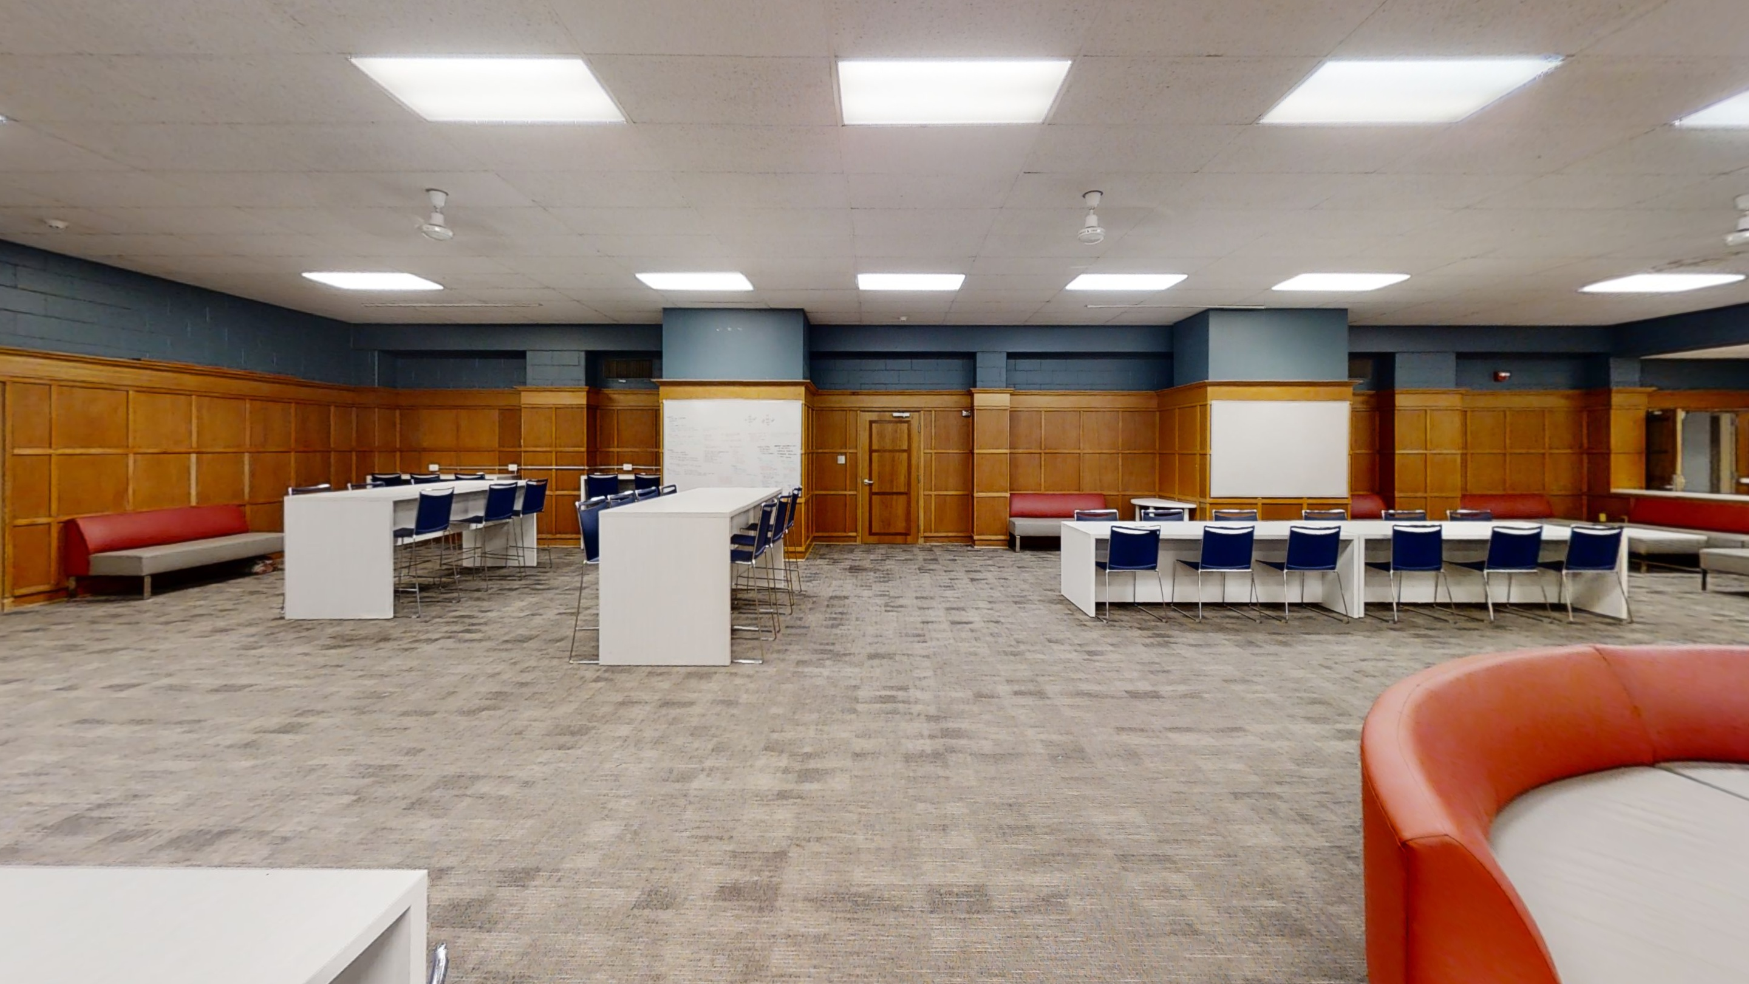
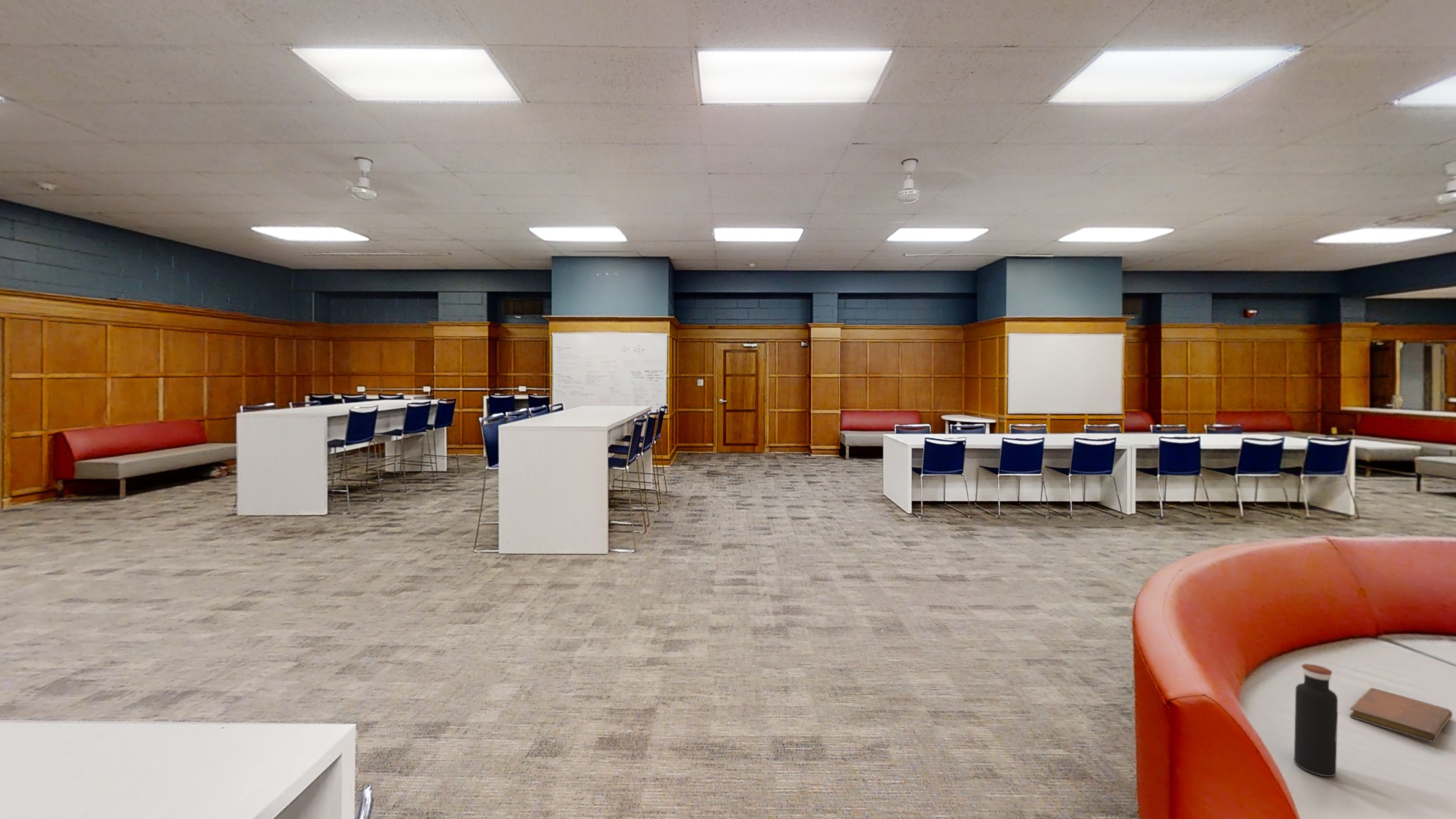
+ notebook (1400, 713)
+ water bottle (1315, 718)
